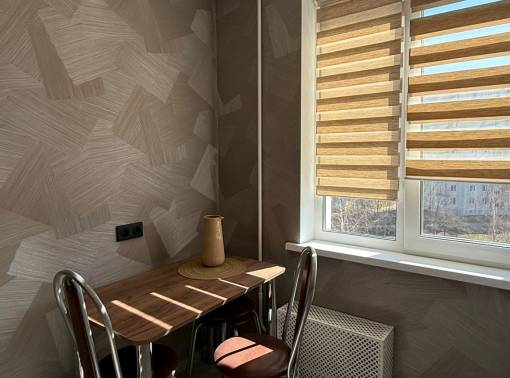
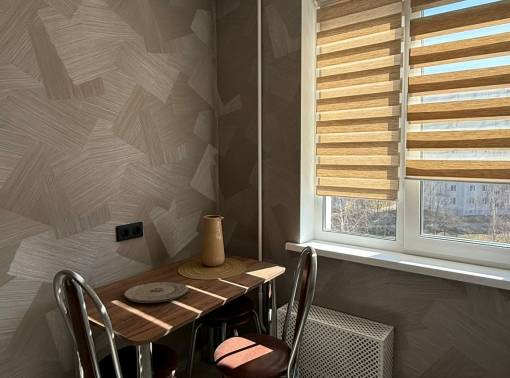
+ plate (156, 292)
